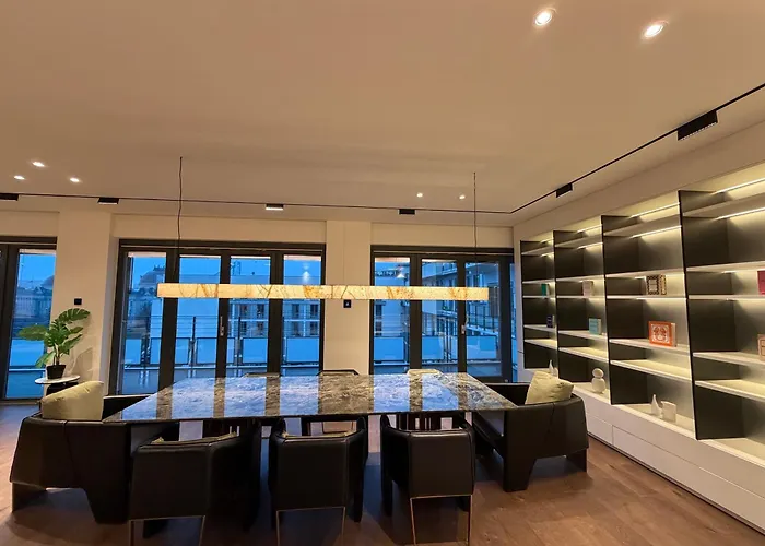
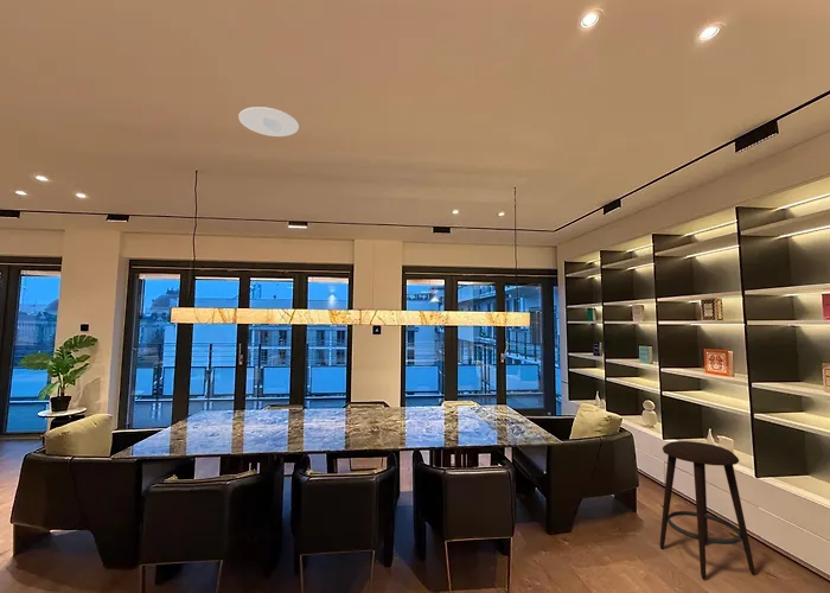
+ stool (701, 503)
+ recessed light (269, 120)
